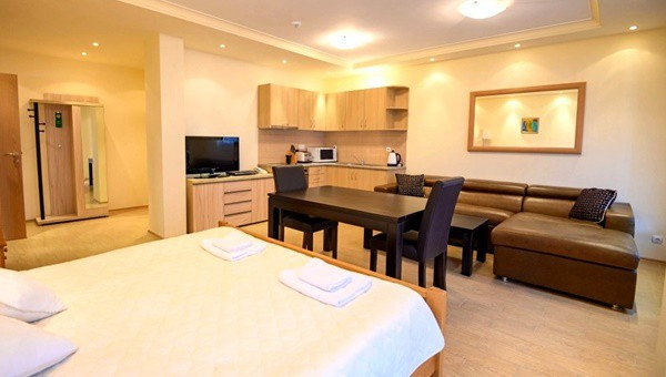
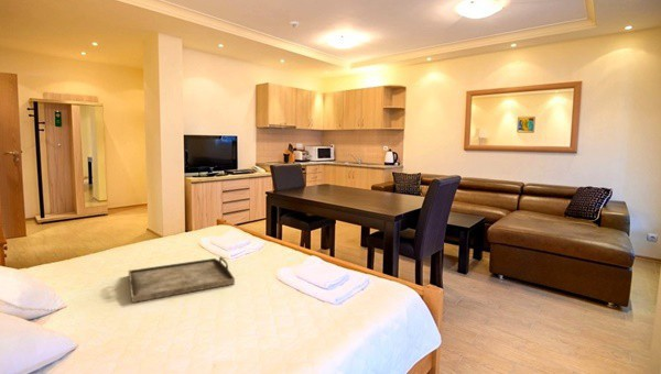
+ serving tray (180, 272)
